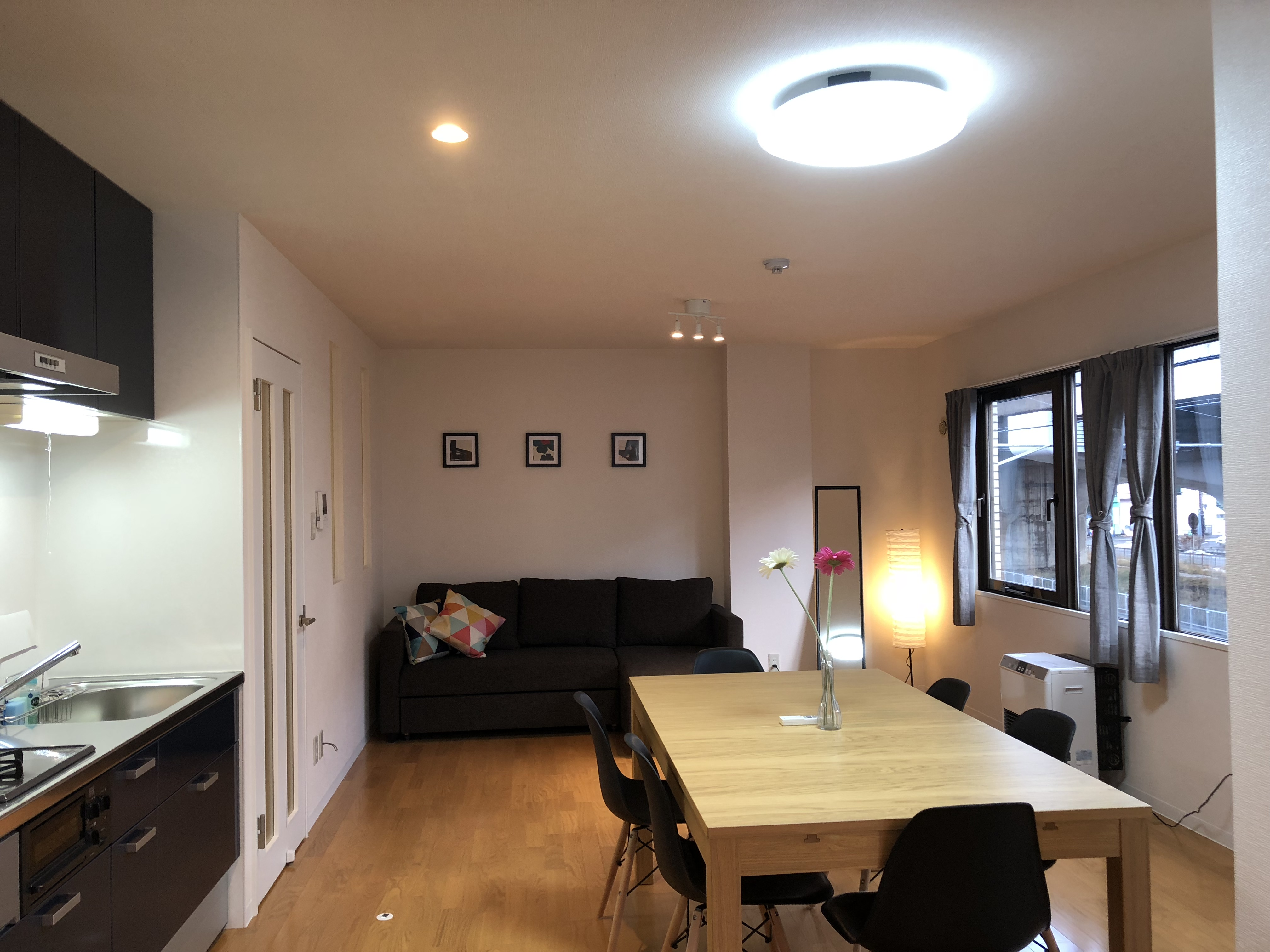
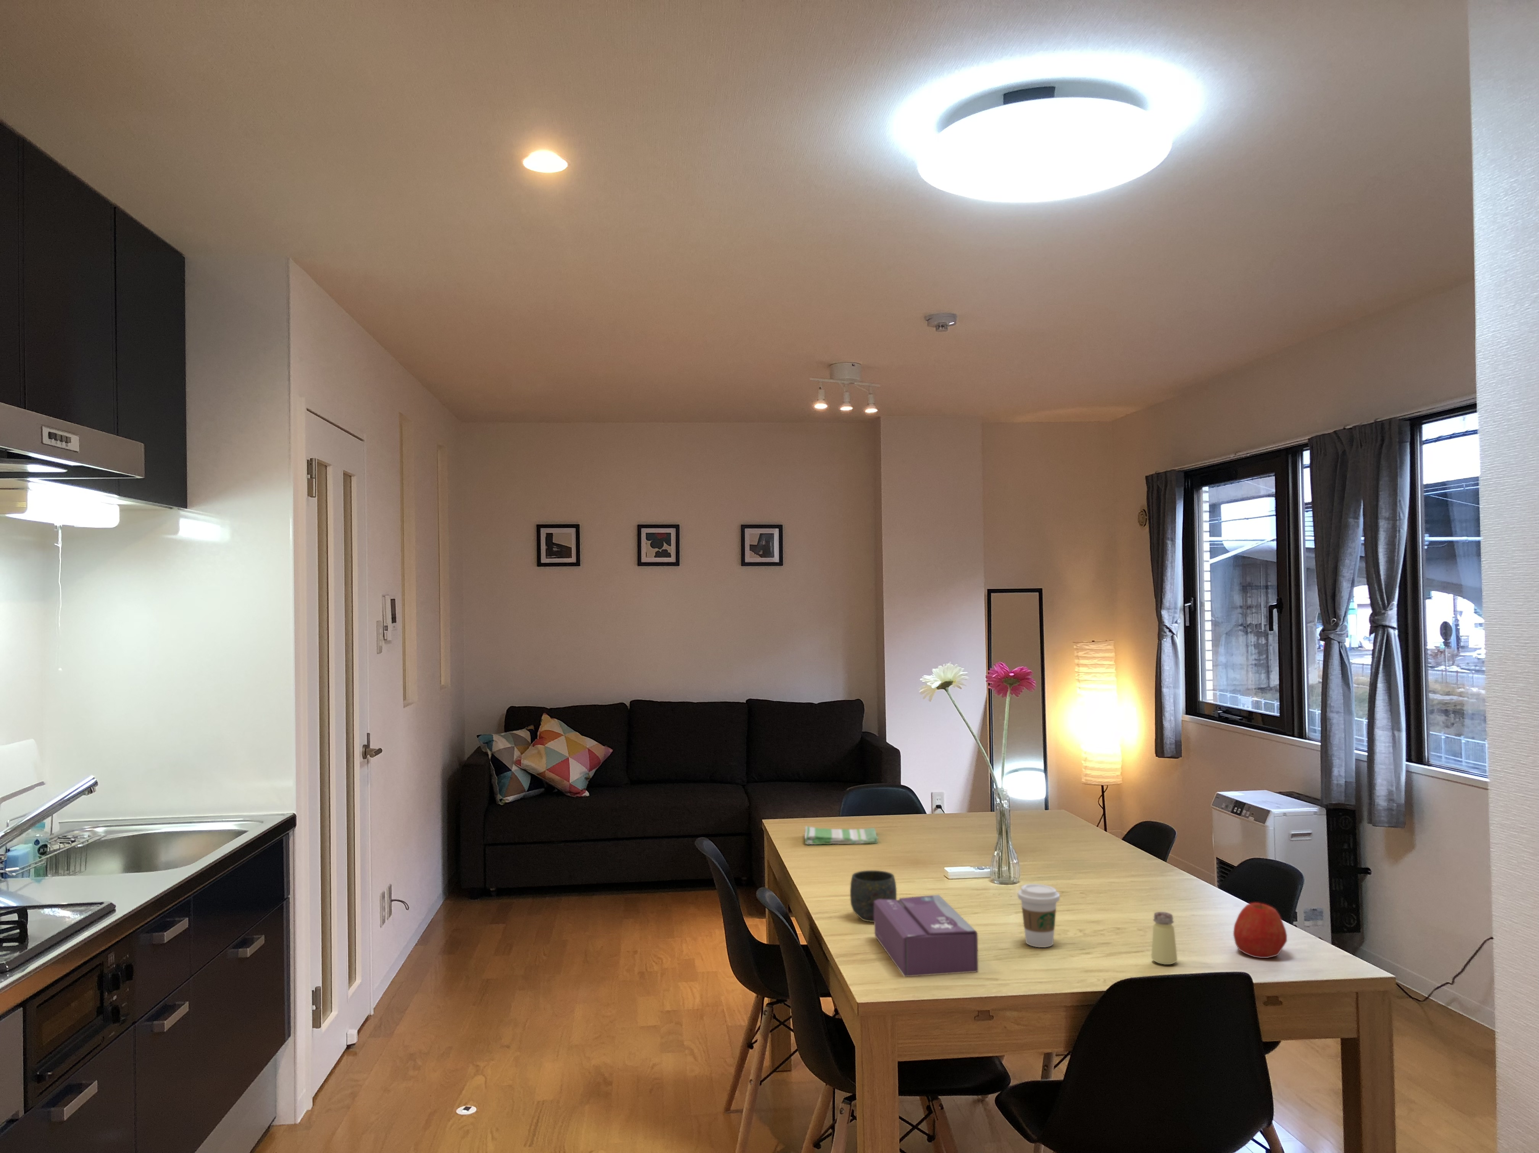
+ saltshaker (1163, 937)
+ tissue box (923, 933)
+ apple (1259, 928)
+ coffee cup (1039, 916)
+ mug (873, 895)
+ dish towel (841, 834)
